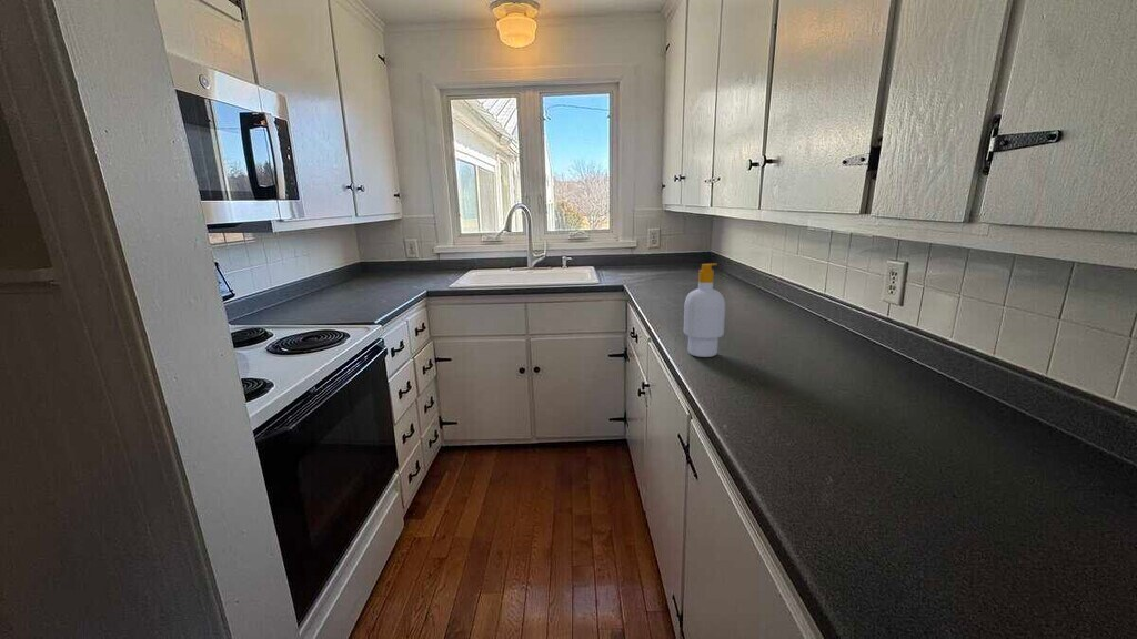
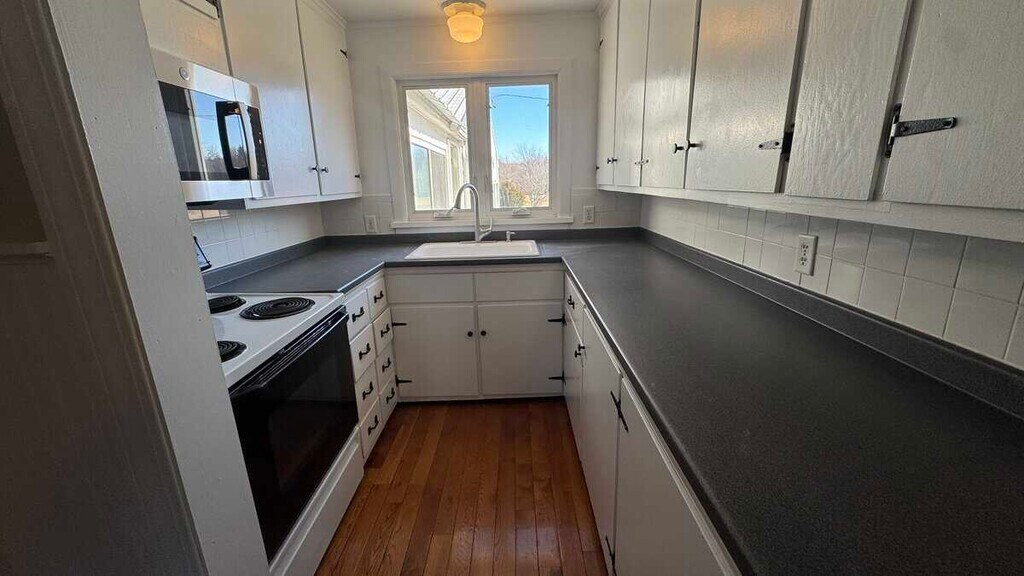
- soap bottle (704, 310)
